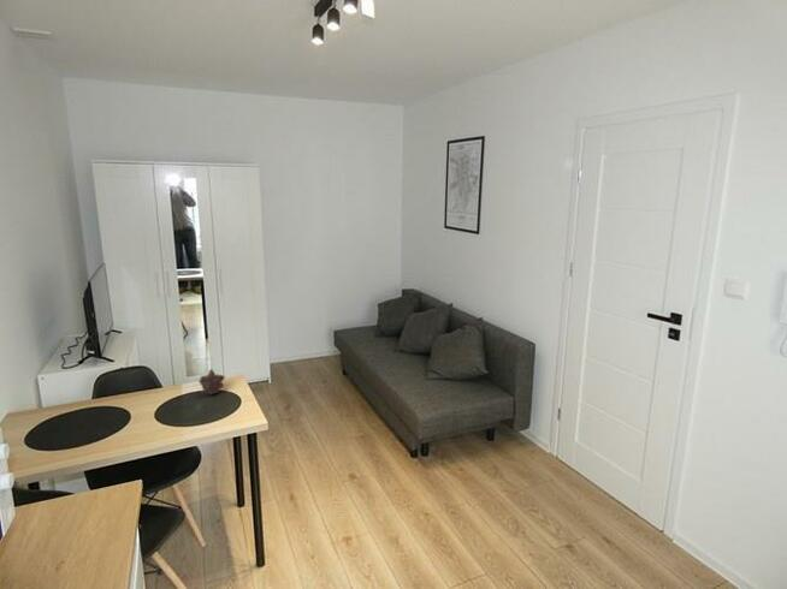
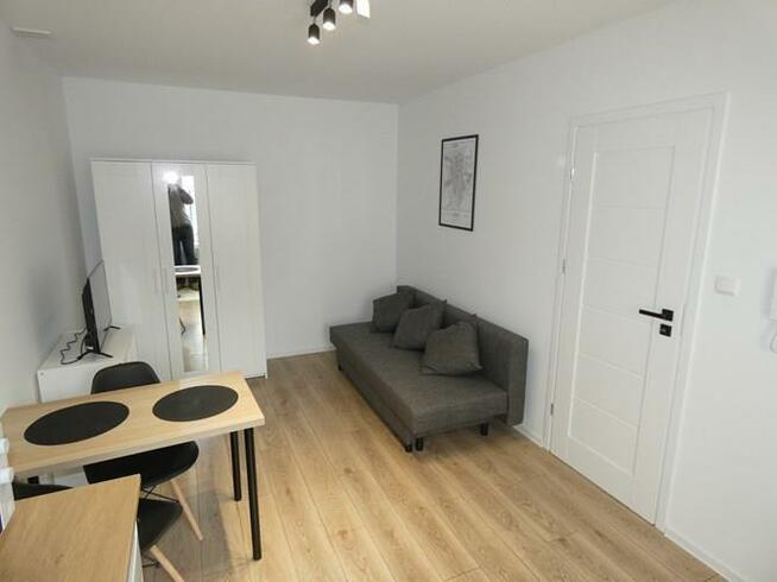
- flower (211, 381)
